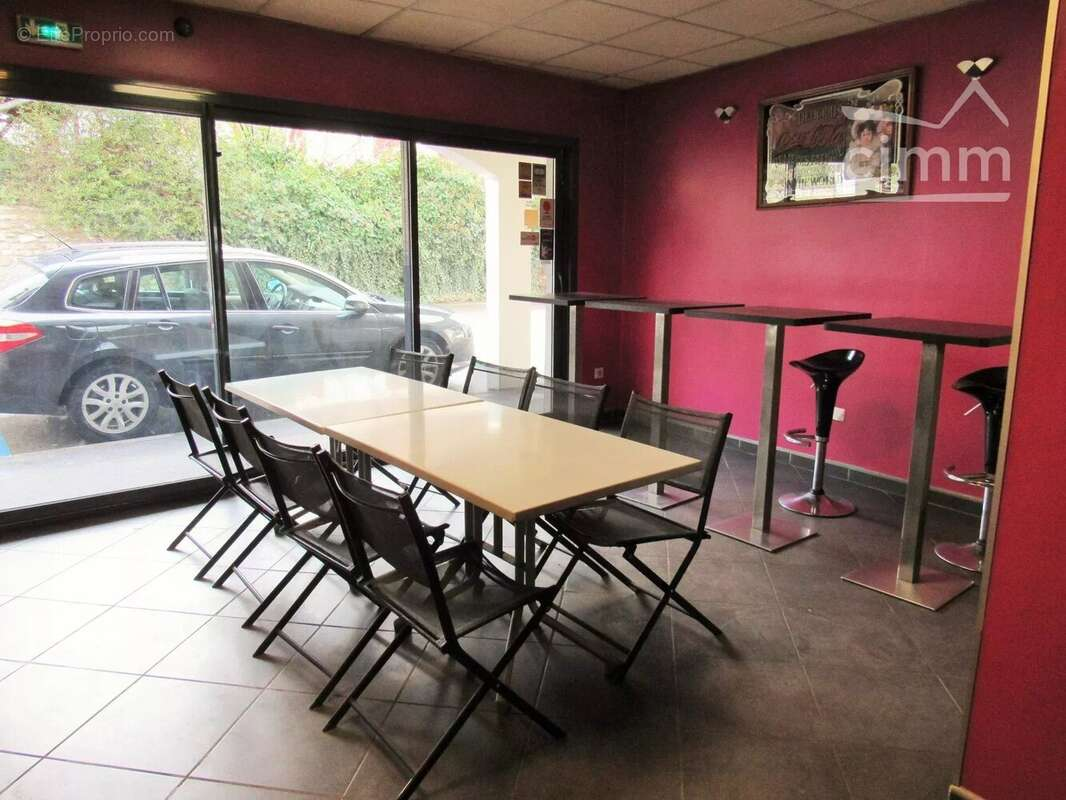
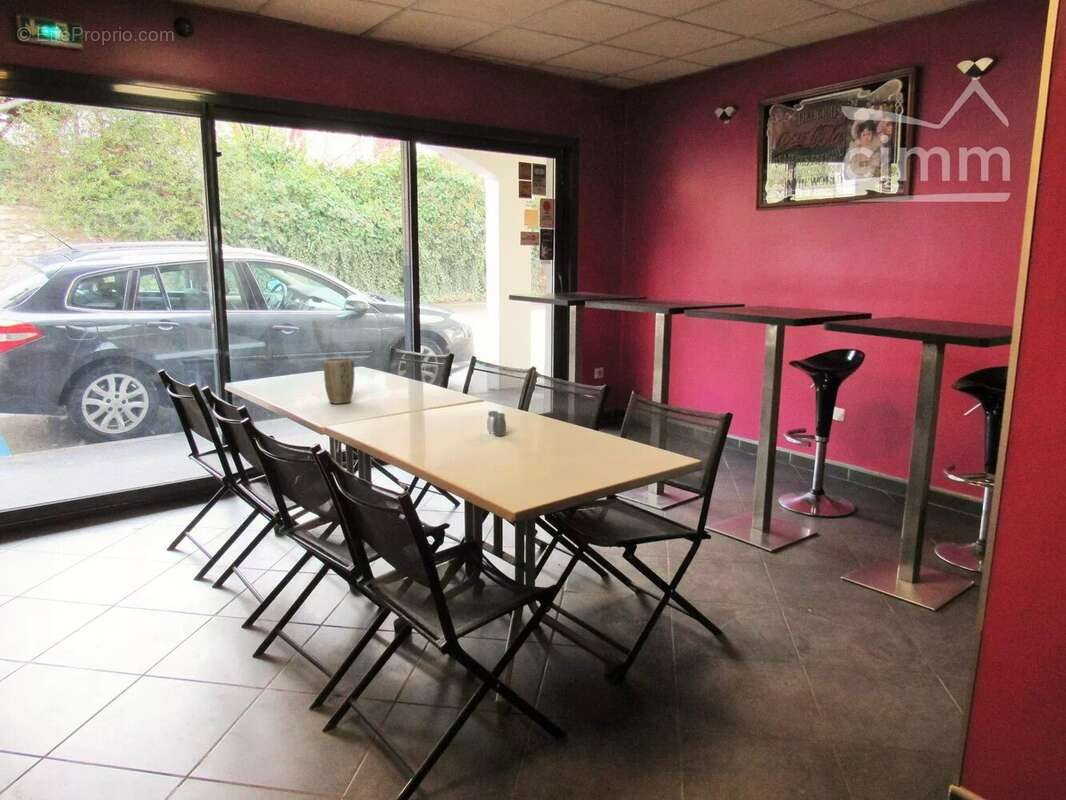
+ salt and pepper shaker (496, 423)
+ plant pot (339, 380)
